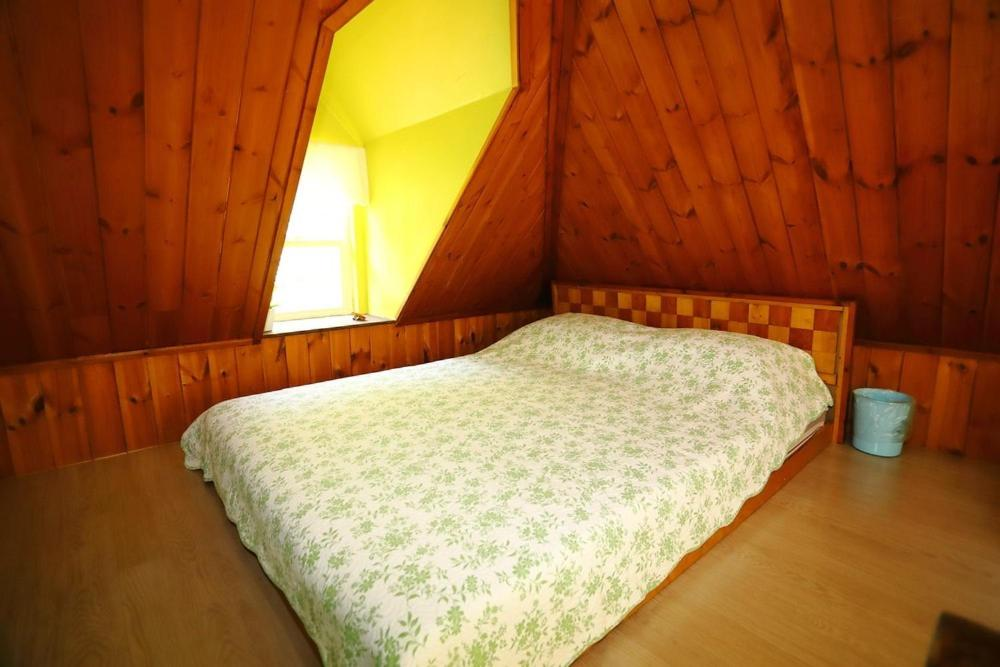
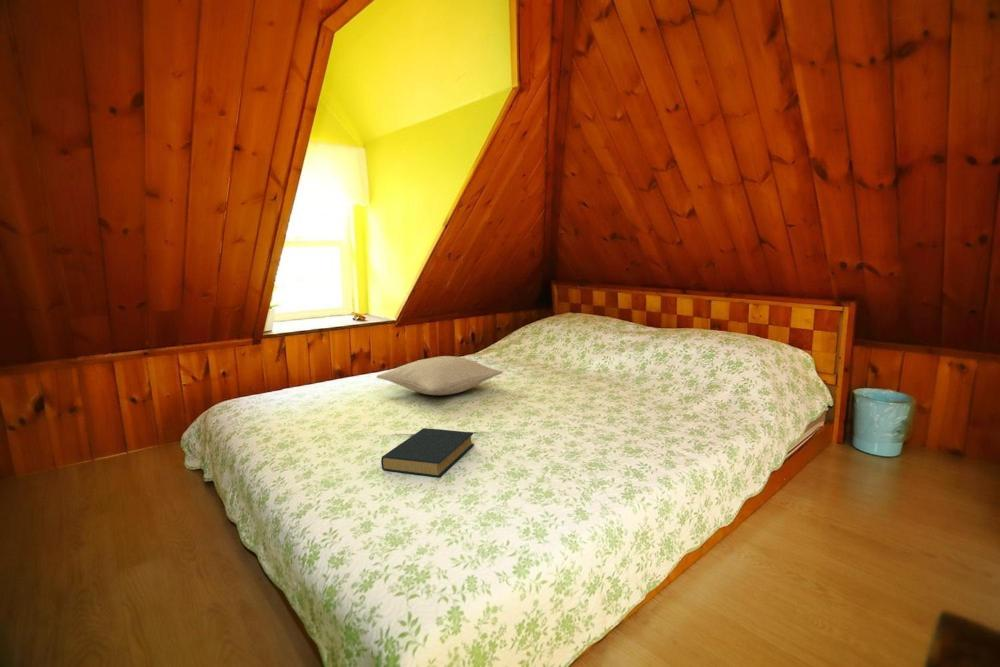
+ hardback book (430, 450)
+ pillow (439, 374)
